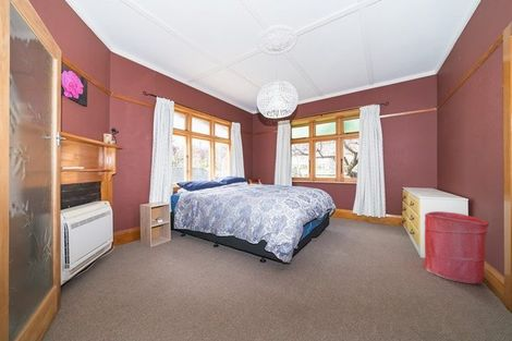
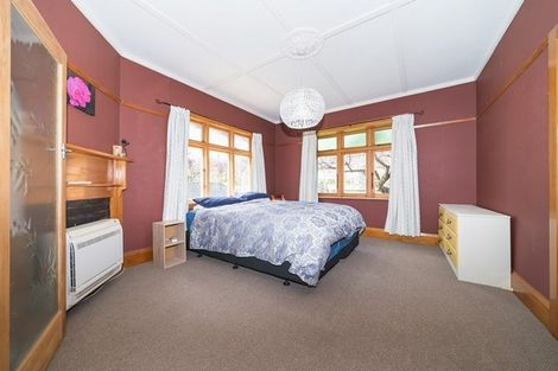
- laundry hamper (453, 243)
